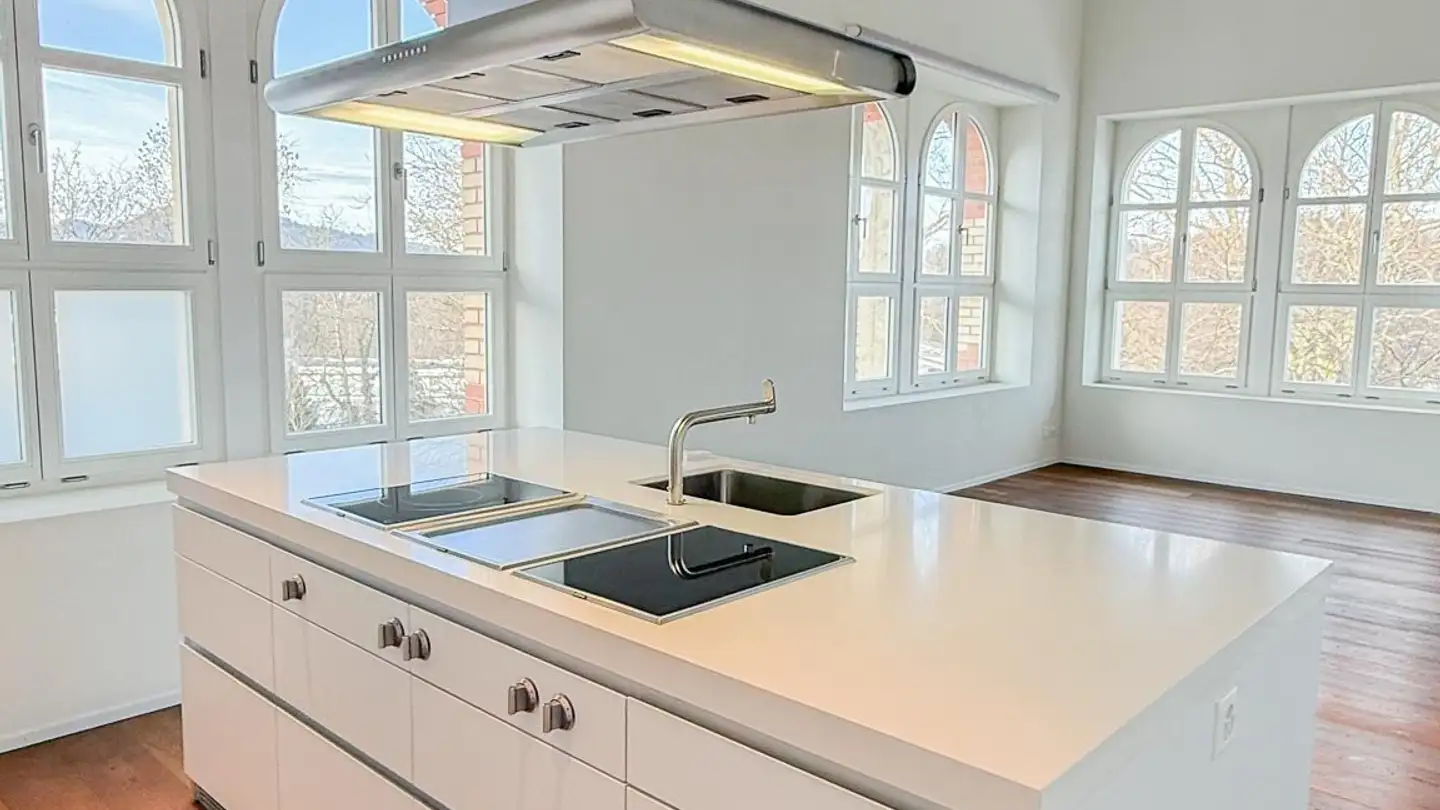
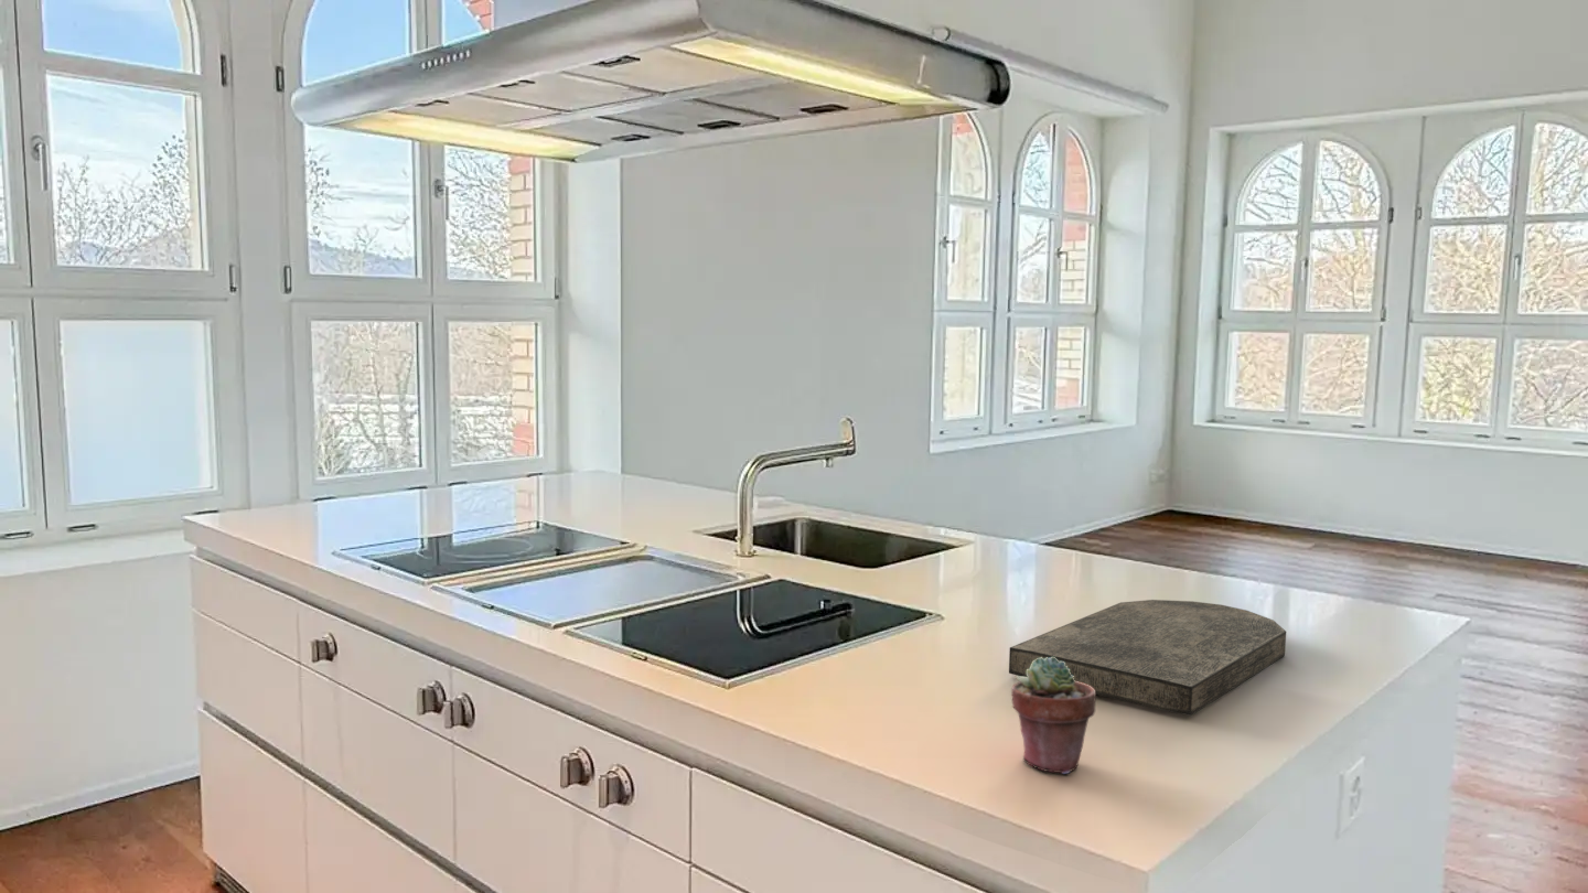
+ cutting board (1165, 644)
+ potted succulent (1052, 710)
